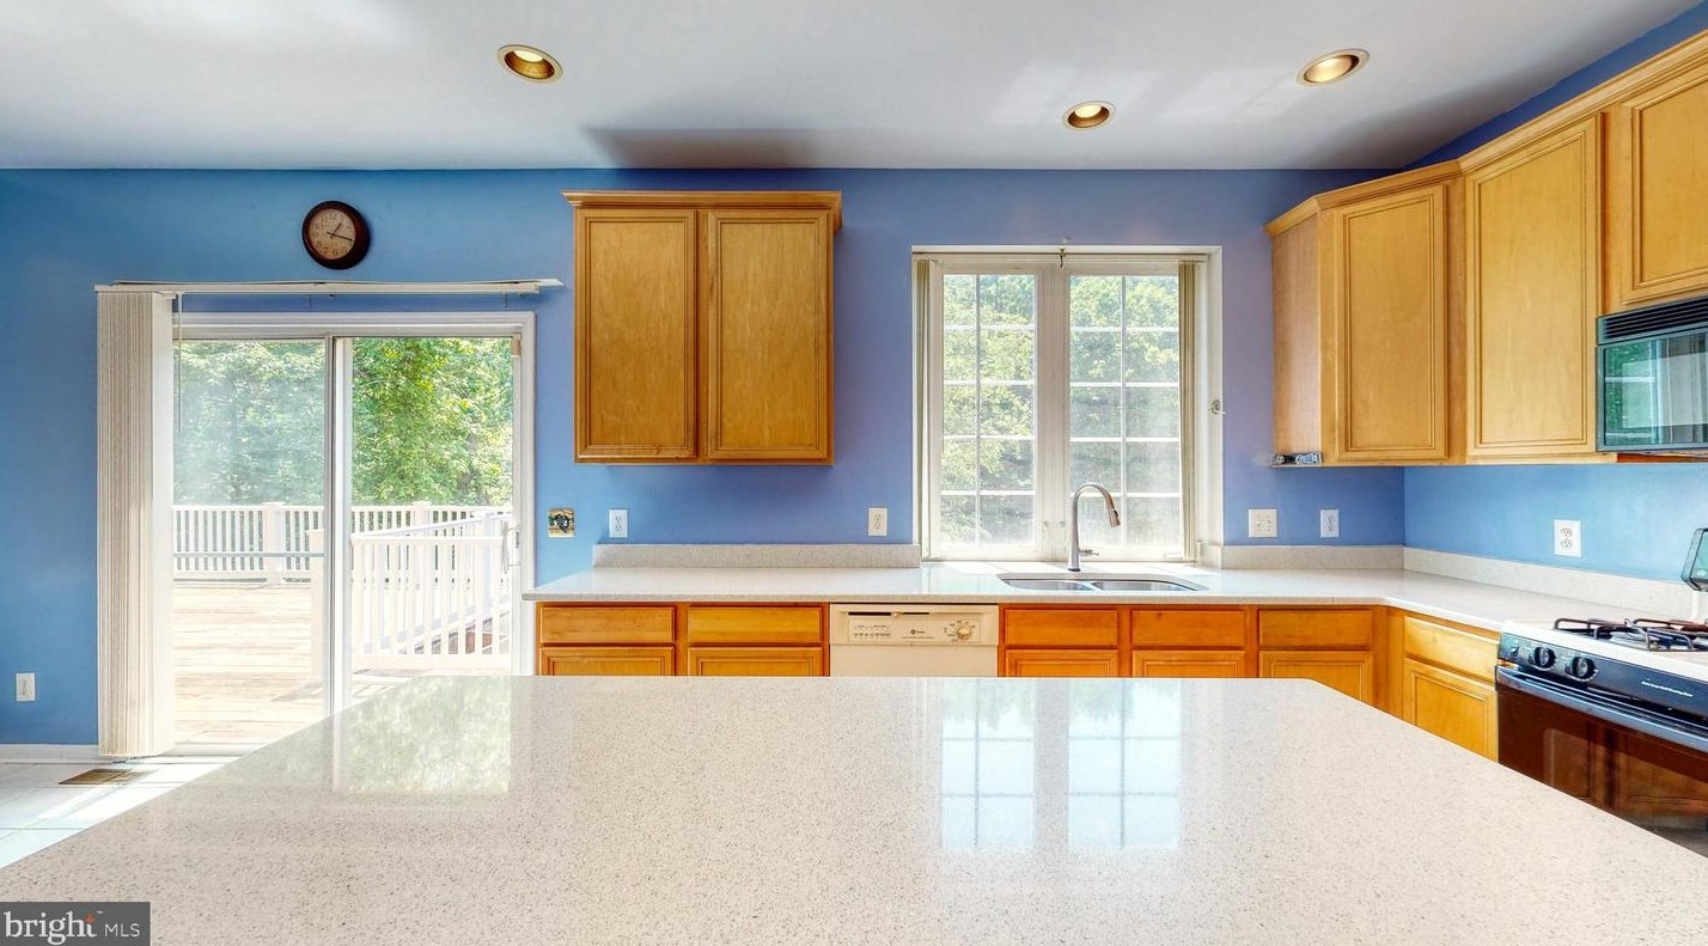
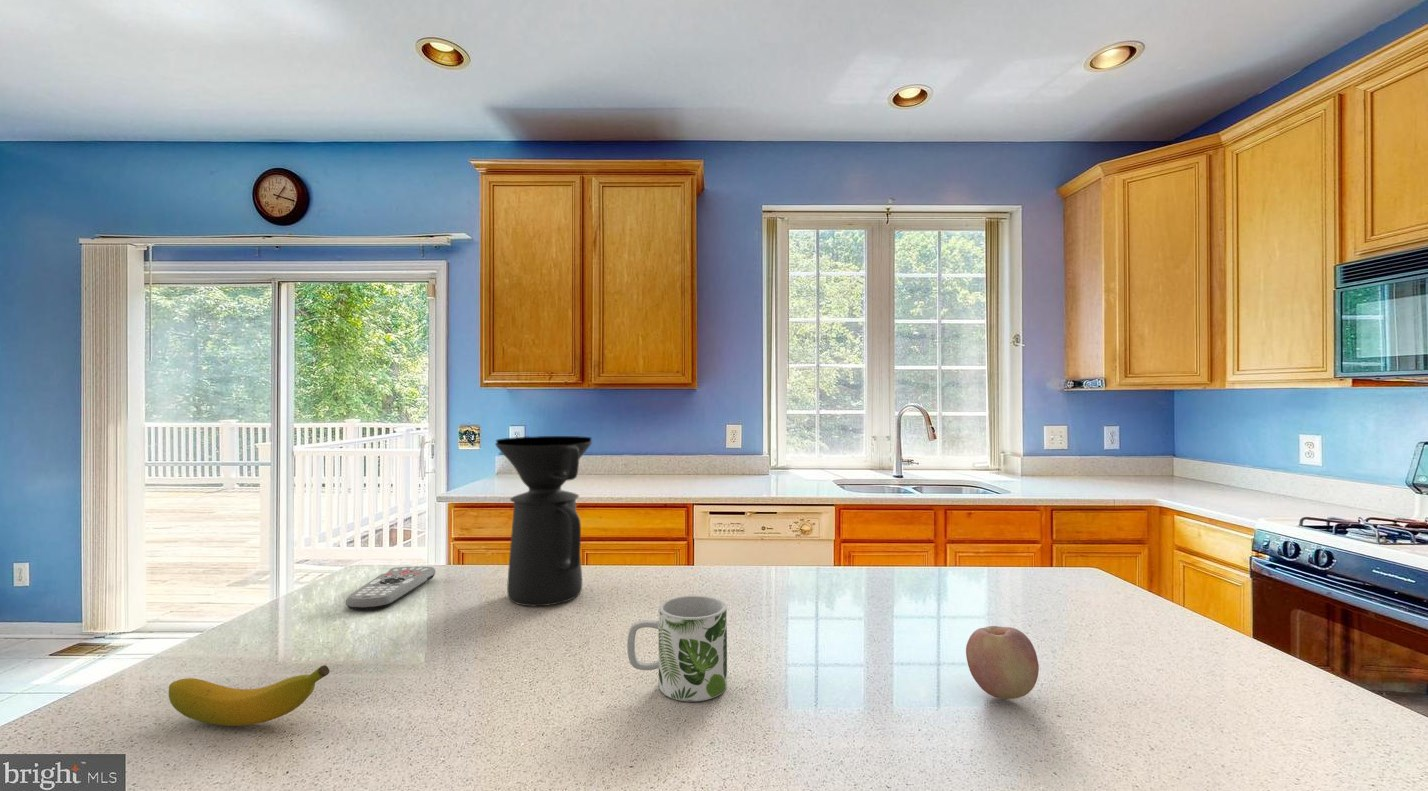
+ fruit (1001, 662)
+ coffee maker (545, 517)
+ mug (677, 645)
+ banana (247, 691)
+ remote control (391, 587)
